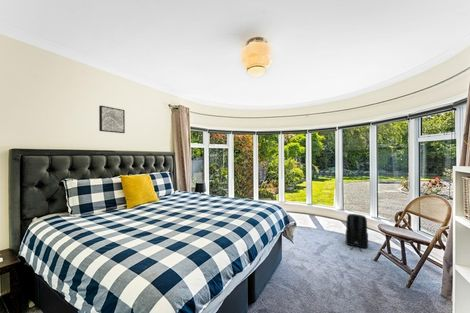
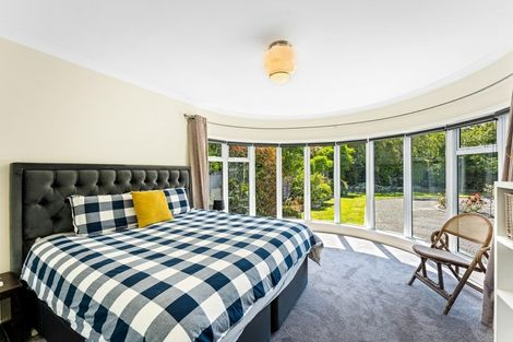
- backpack (356, 229)
- wall art (112, 120)
